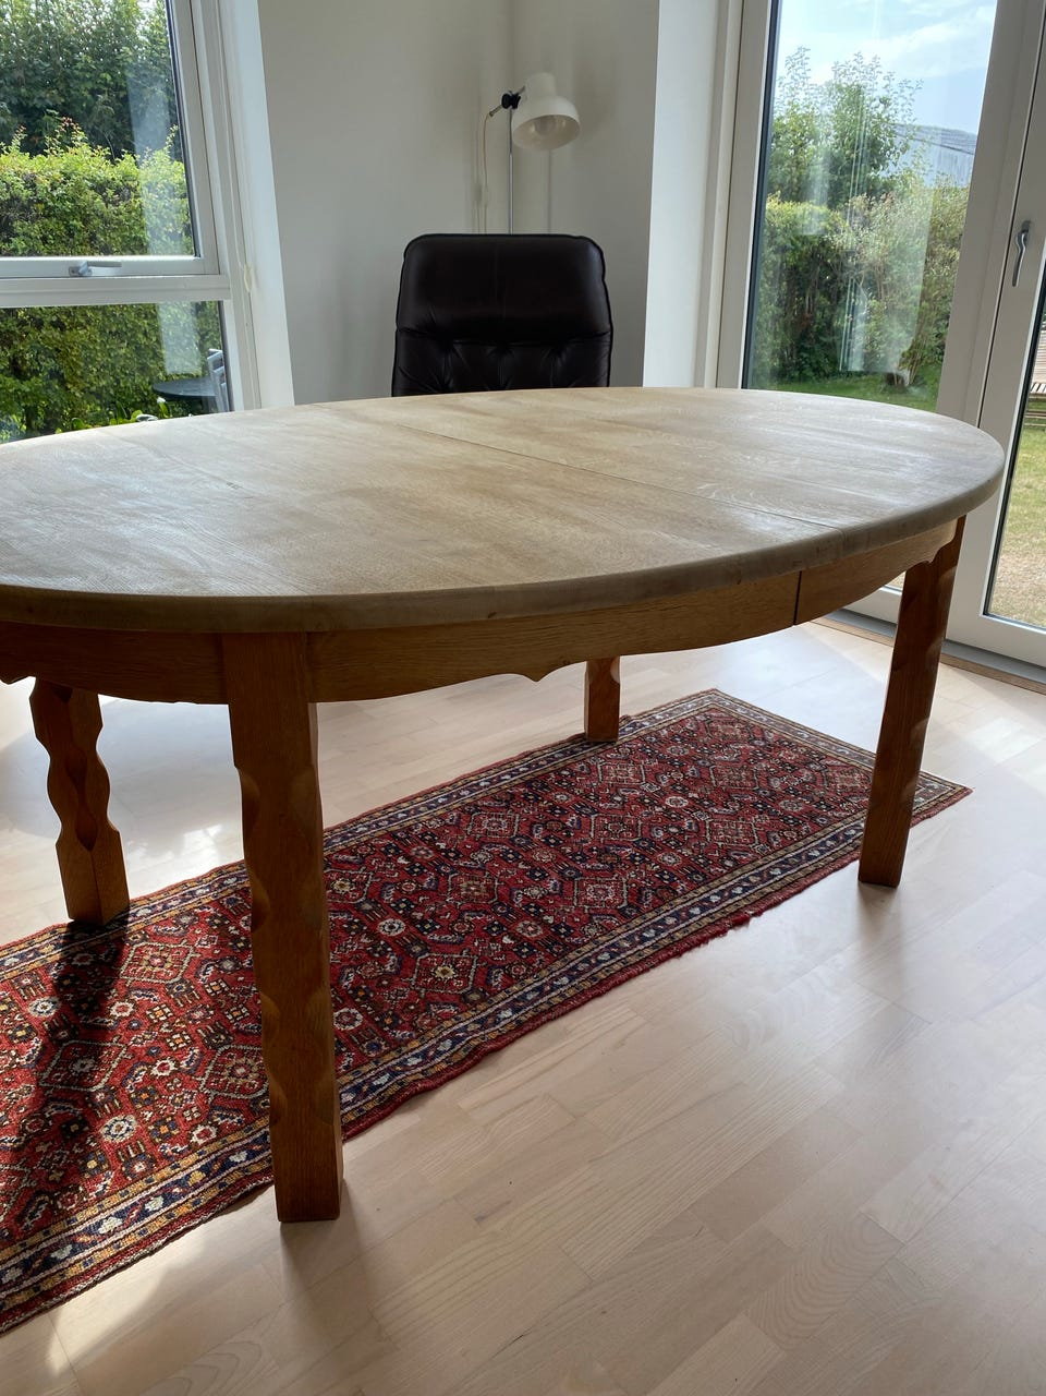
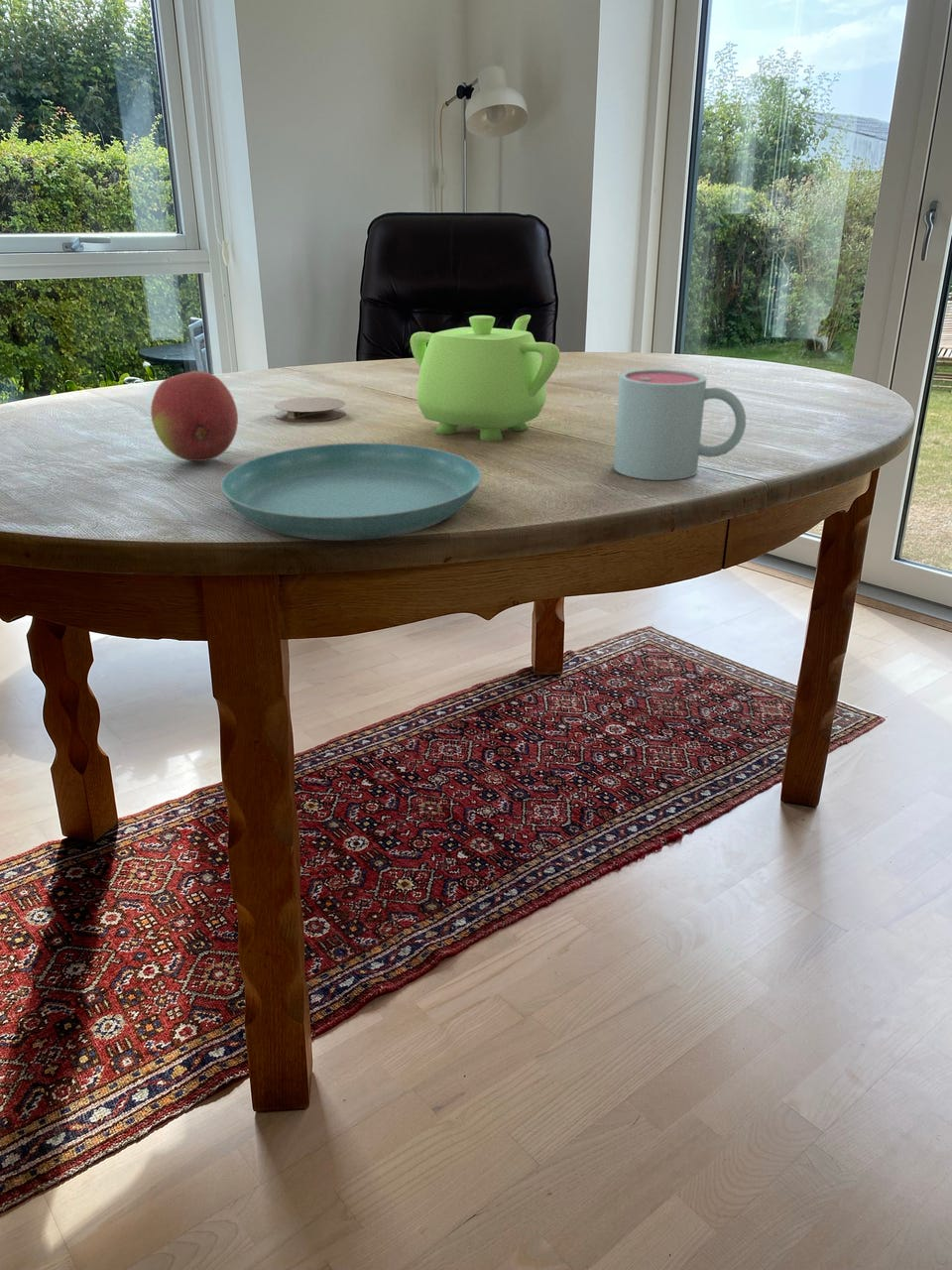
+ fruit (194, 416)
+ coaster (309, 409)
+ saucer (353, 490)
+ mug (679, 425)
+ teapot (492, 371)
